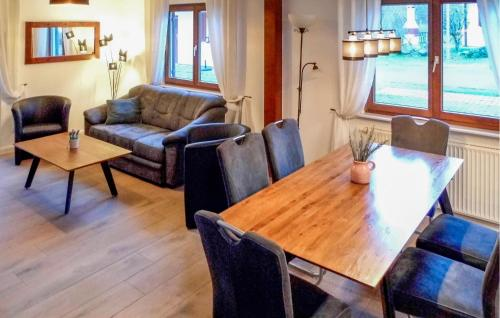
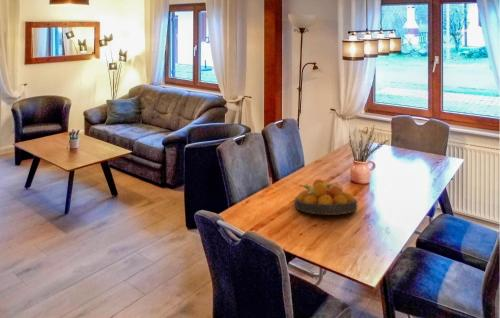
+ fruit bowl (325, 194)
